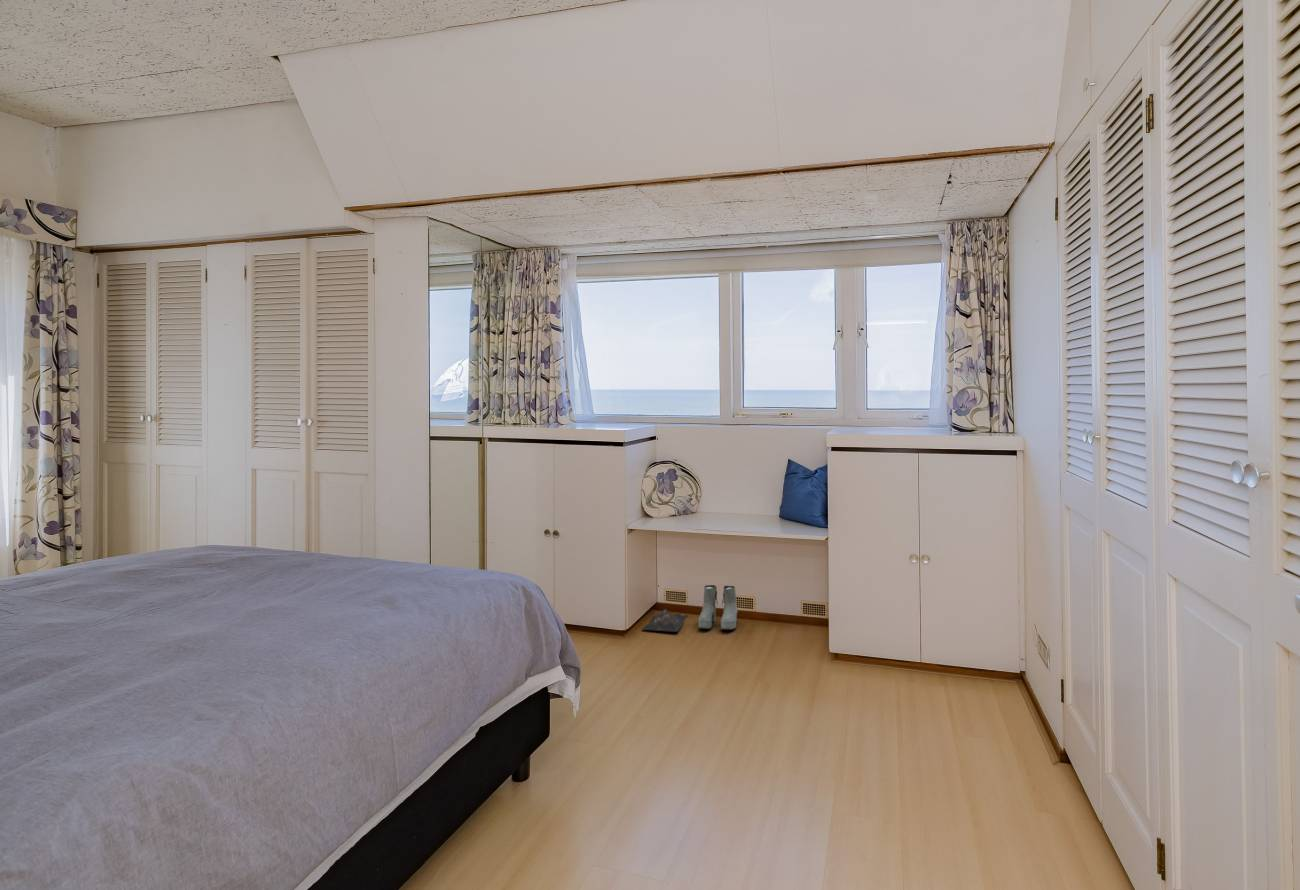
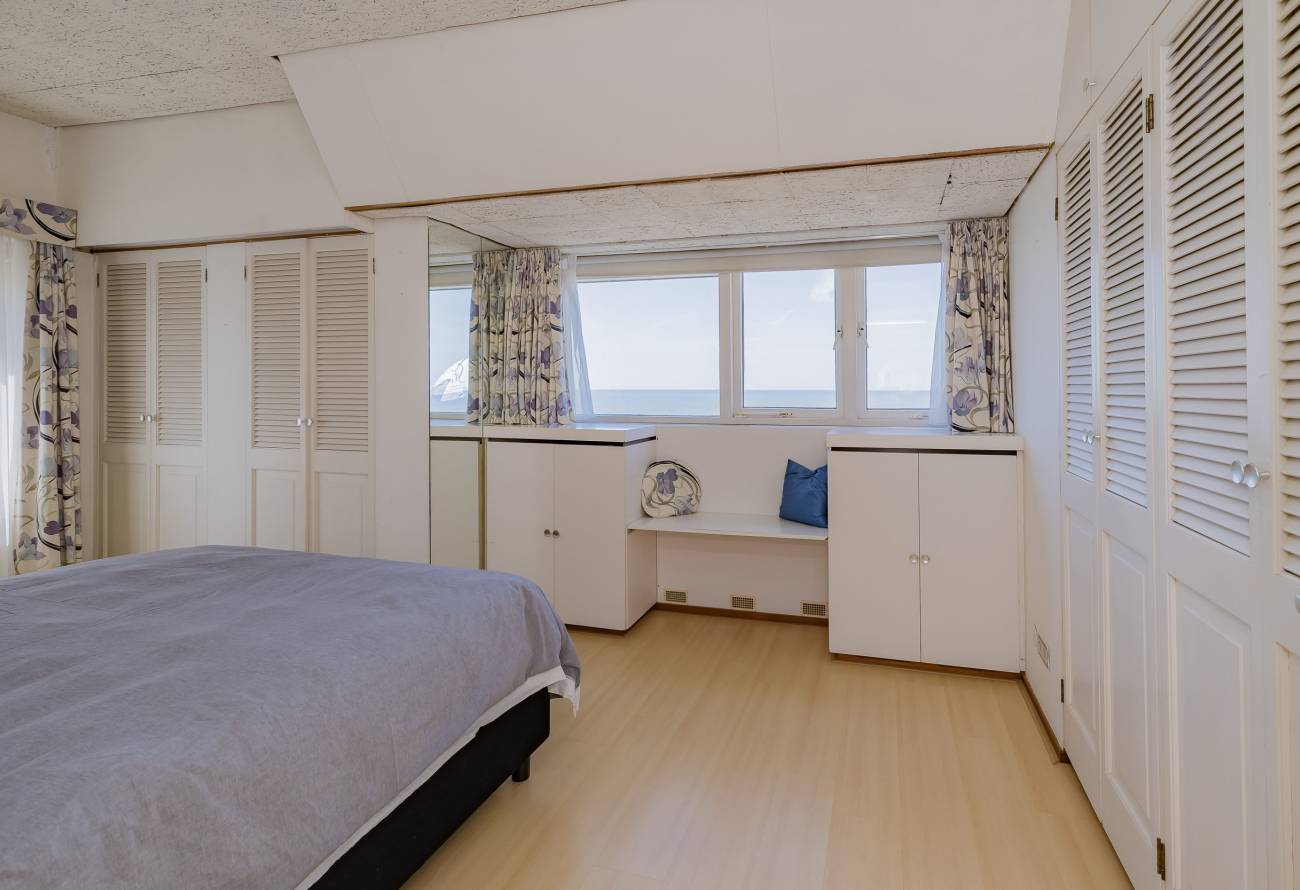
- boots (717, 604)
- bag (669, 619)
